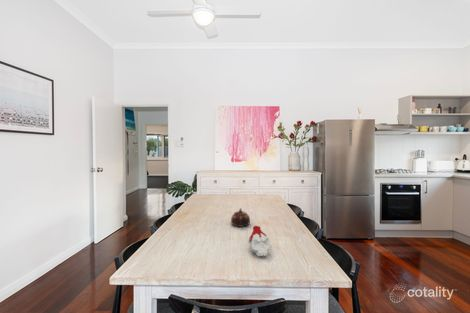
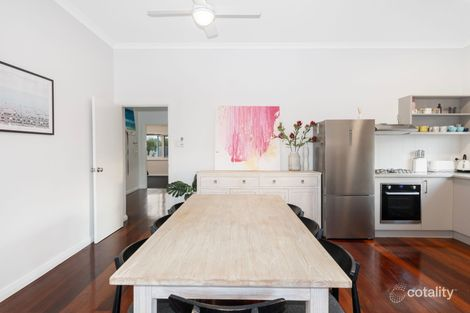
- teapot (240, 216)
- candle (259, 240)
